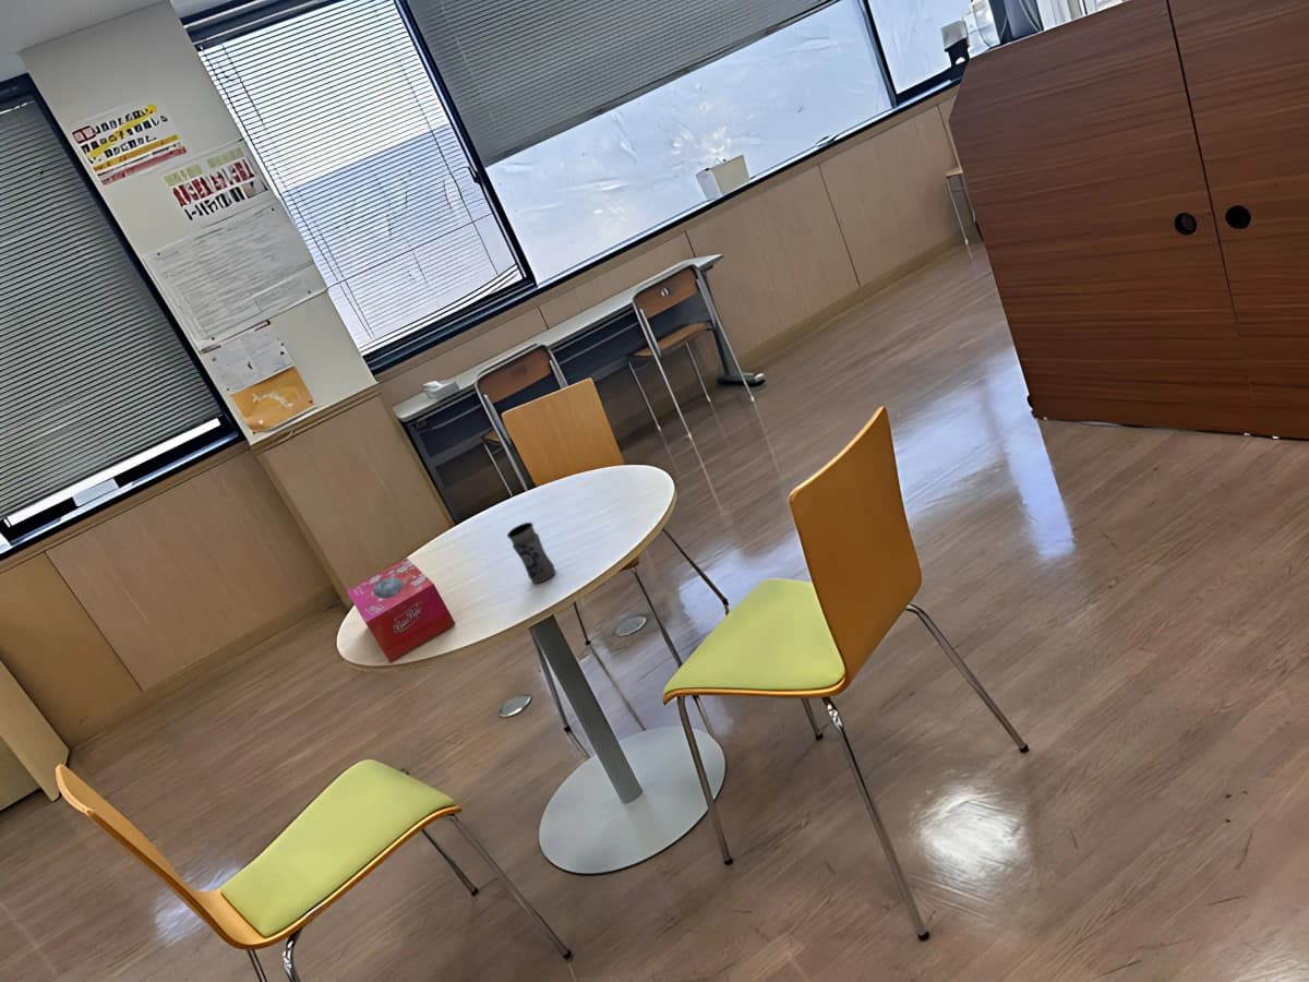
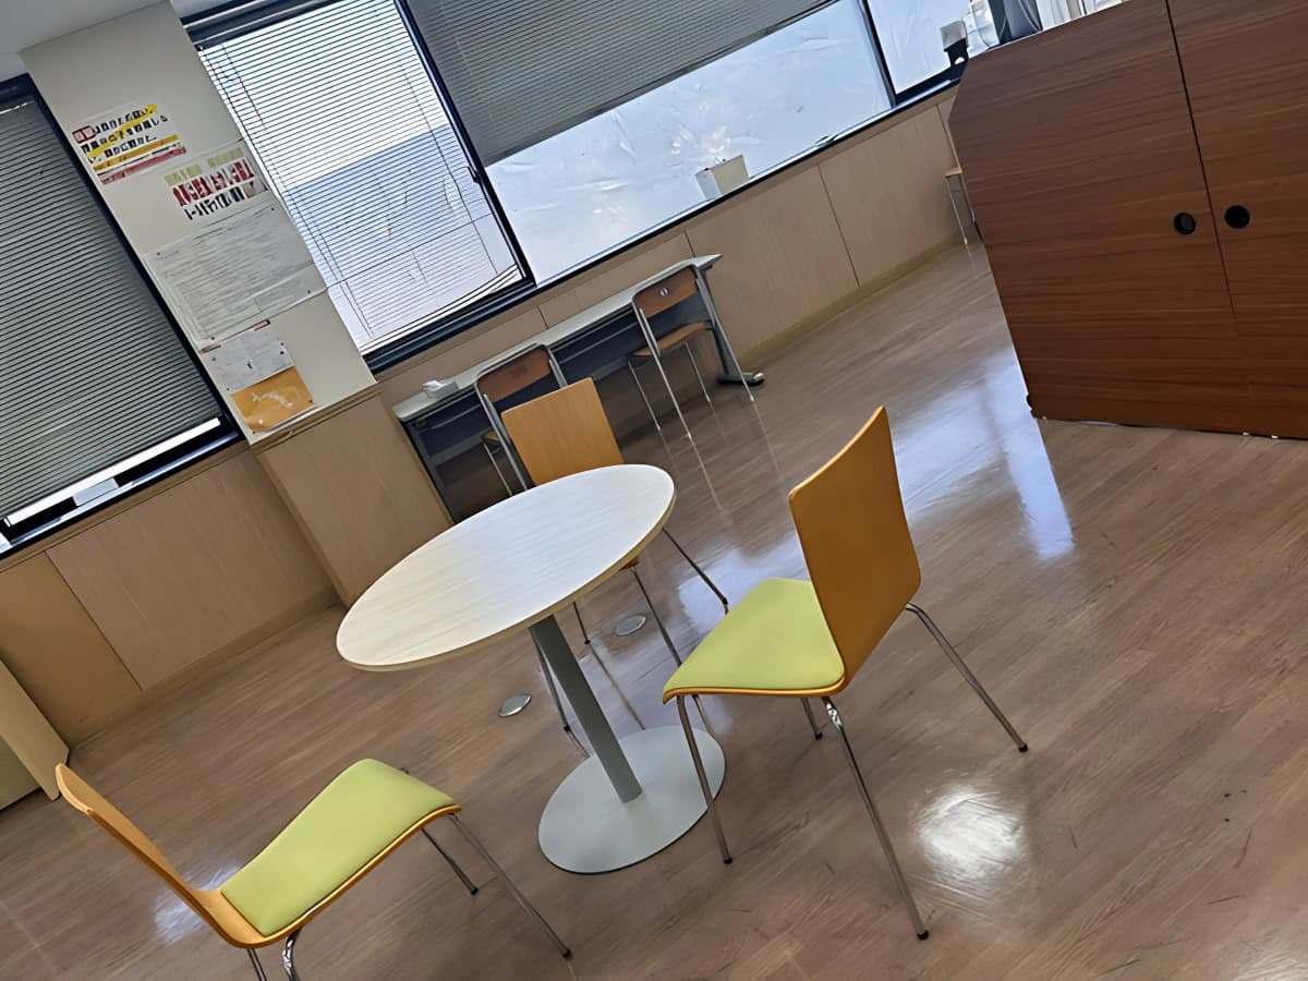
- jar (531, 552)
- tissue box (398, 607)
